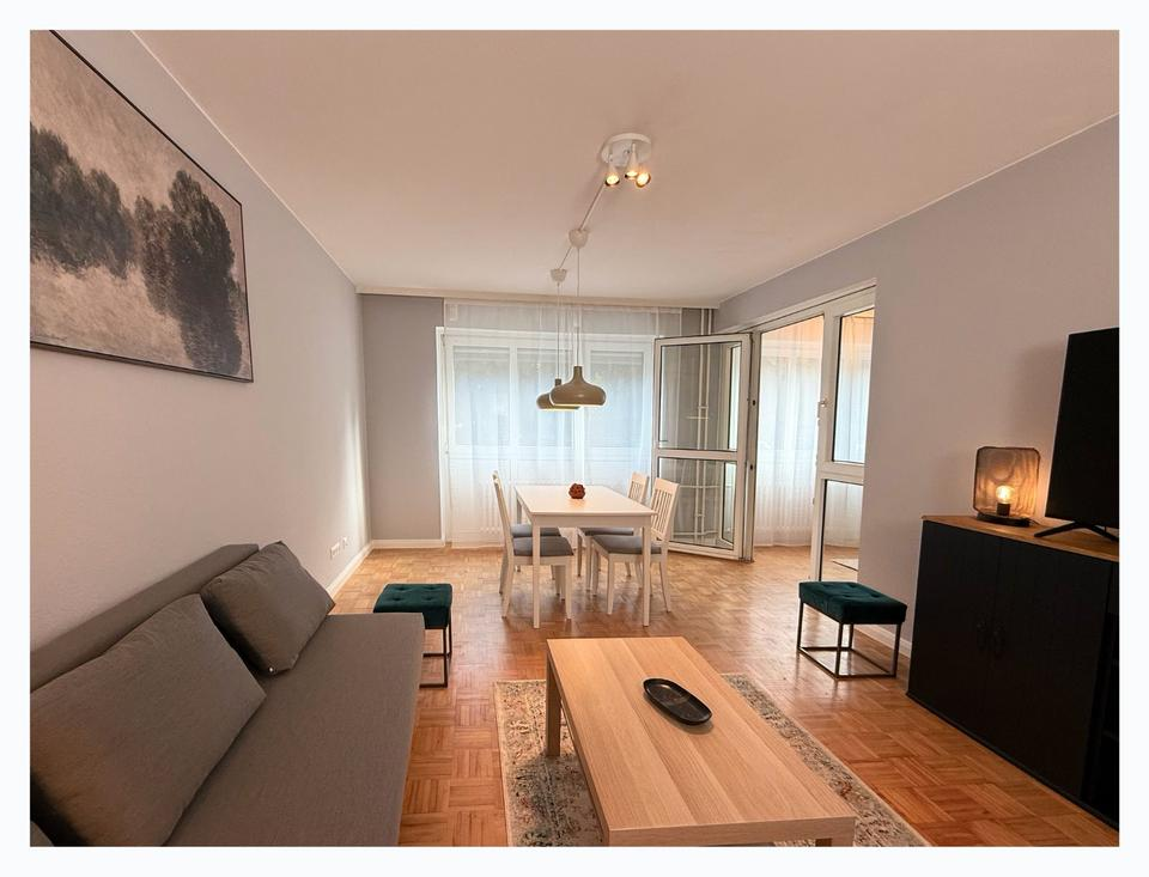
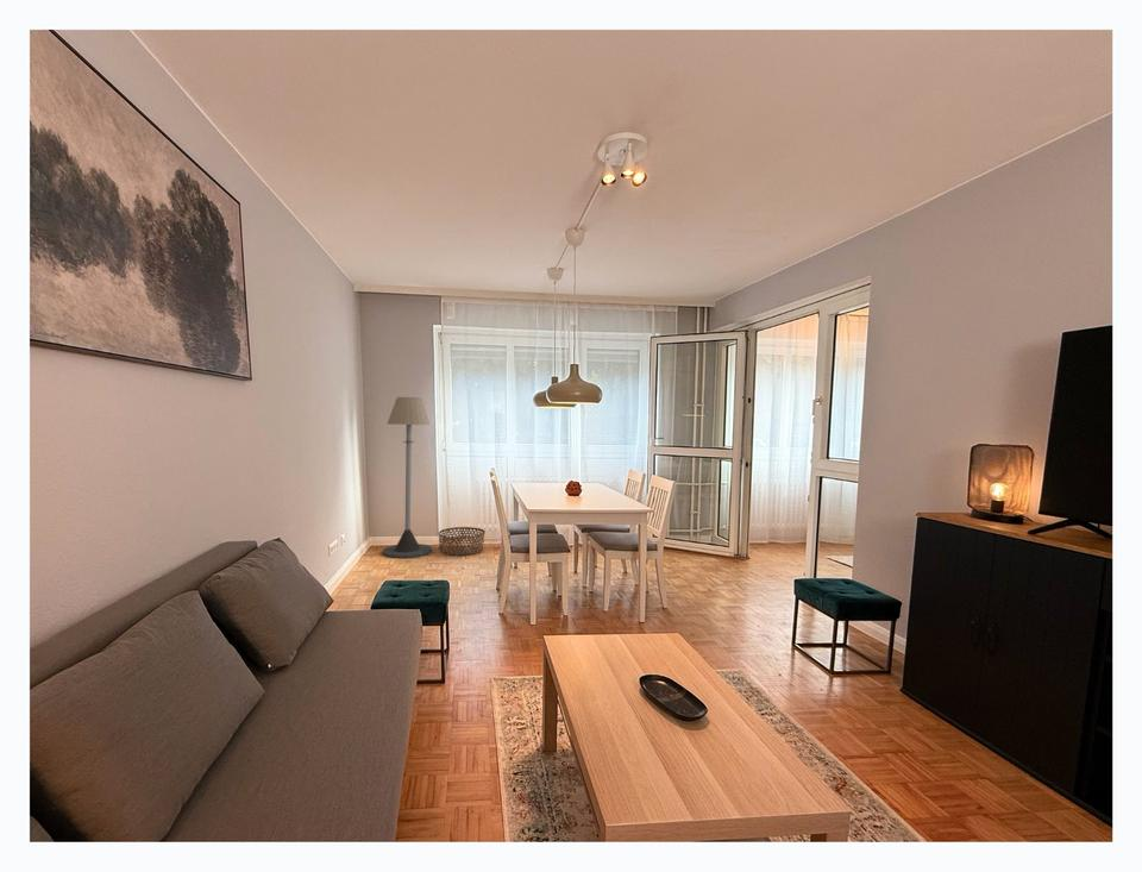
+ basket (462, 540)
+ floor lamp (408, 475)
